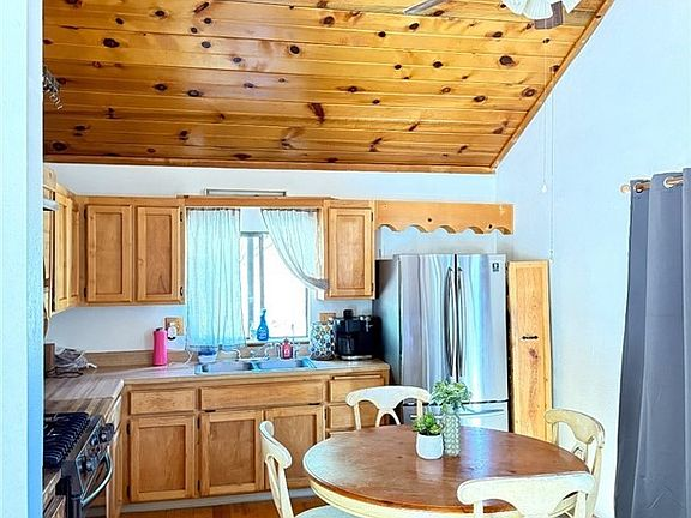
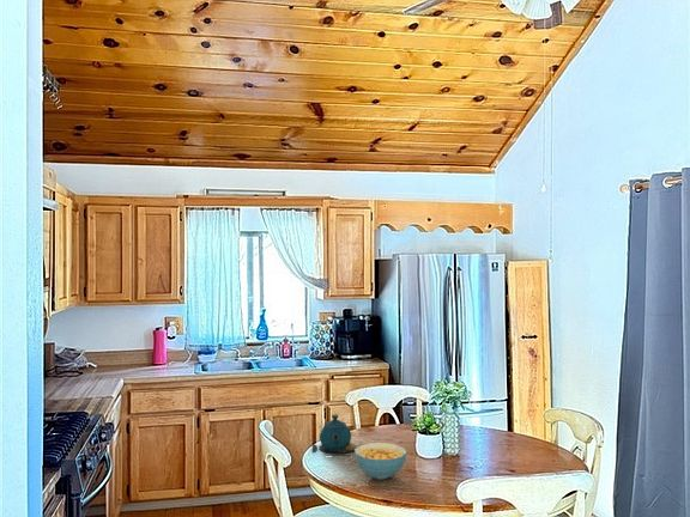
+ teapot (337, 431)
+ cereal bowl (380, 463)
